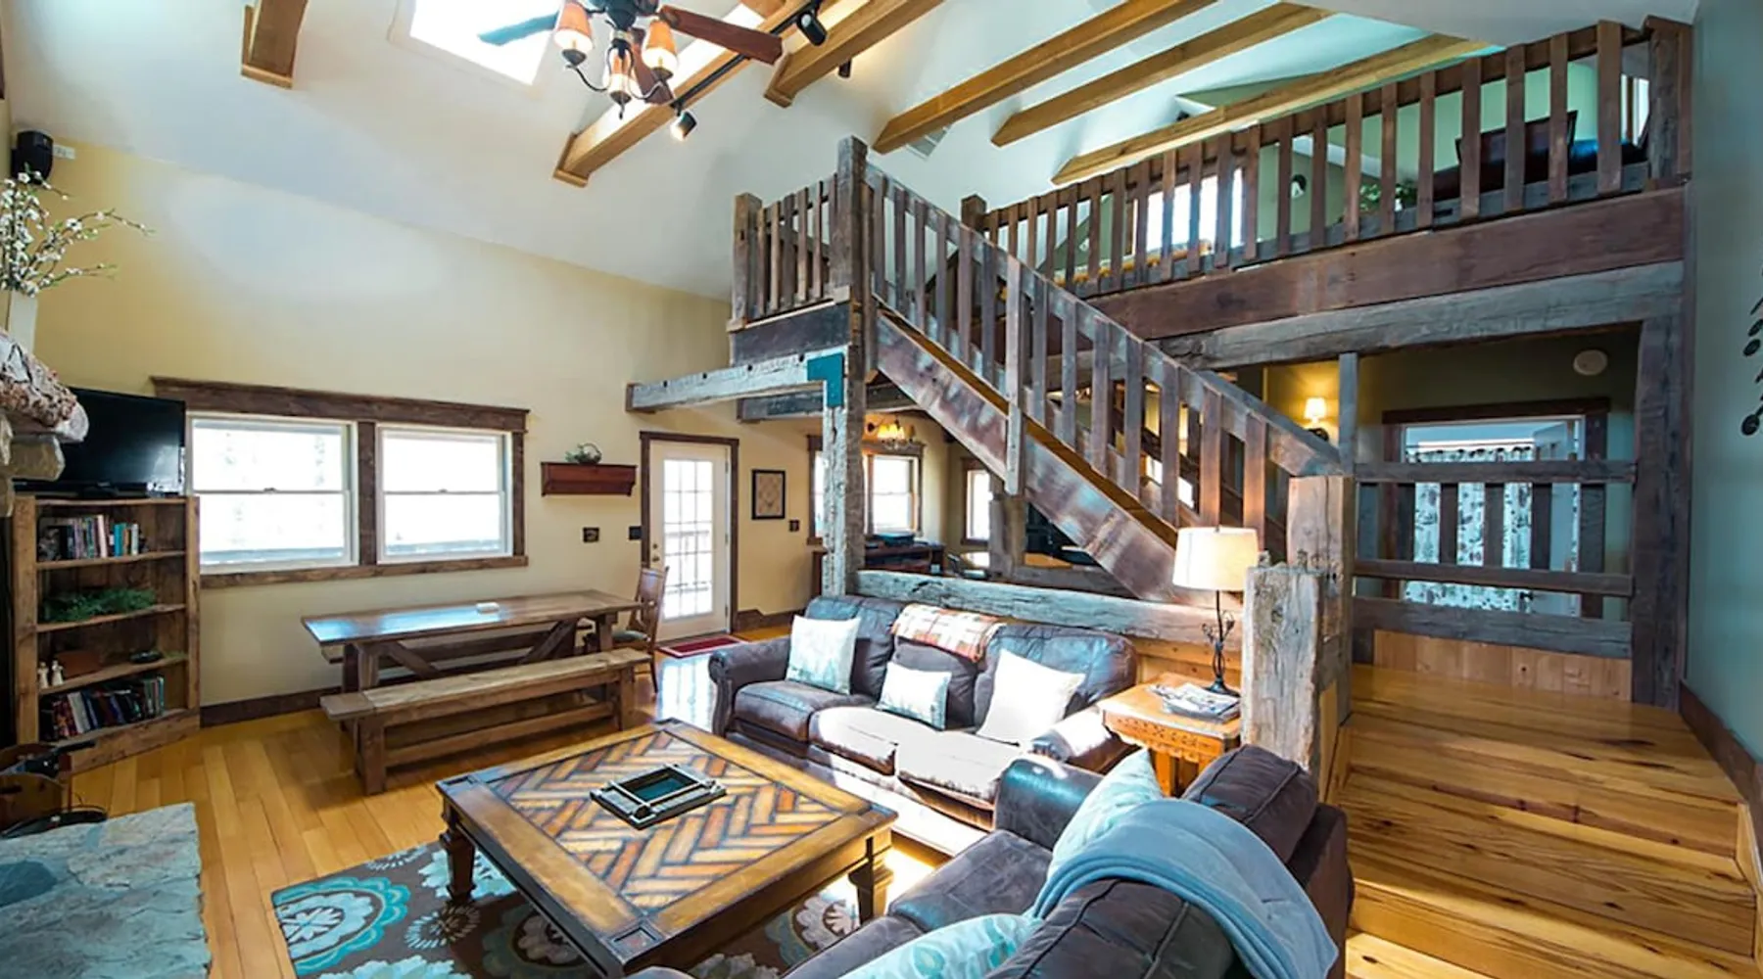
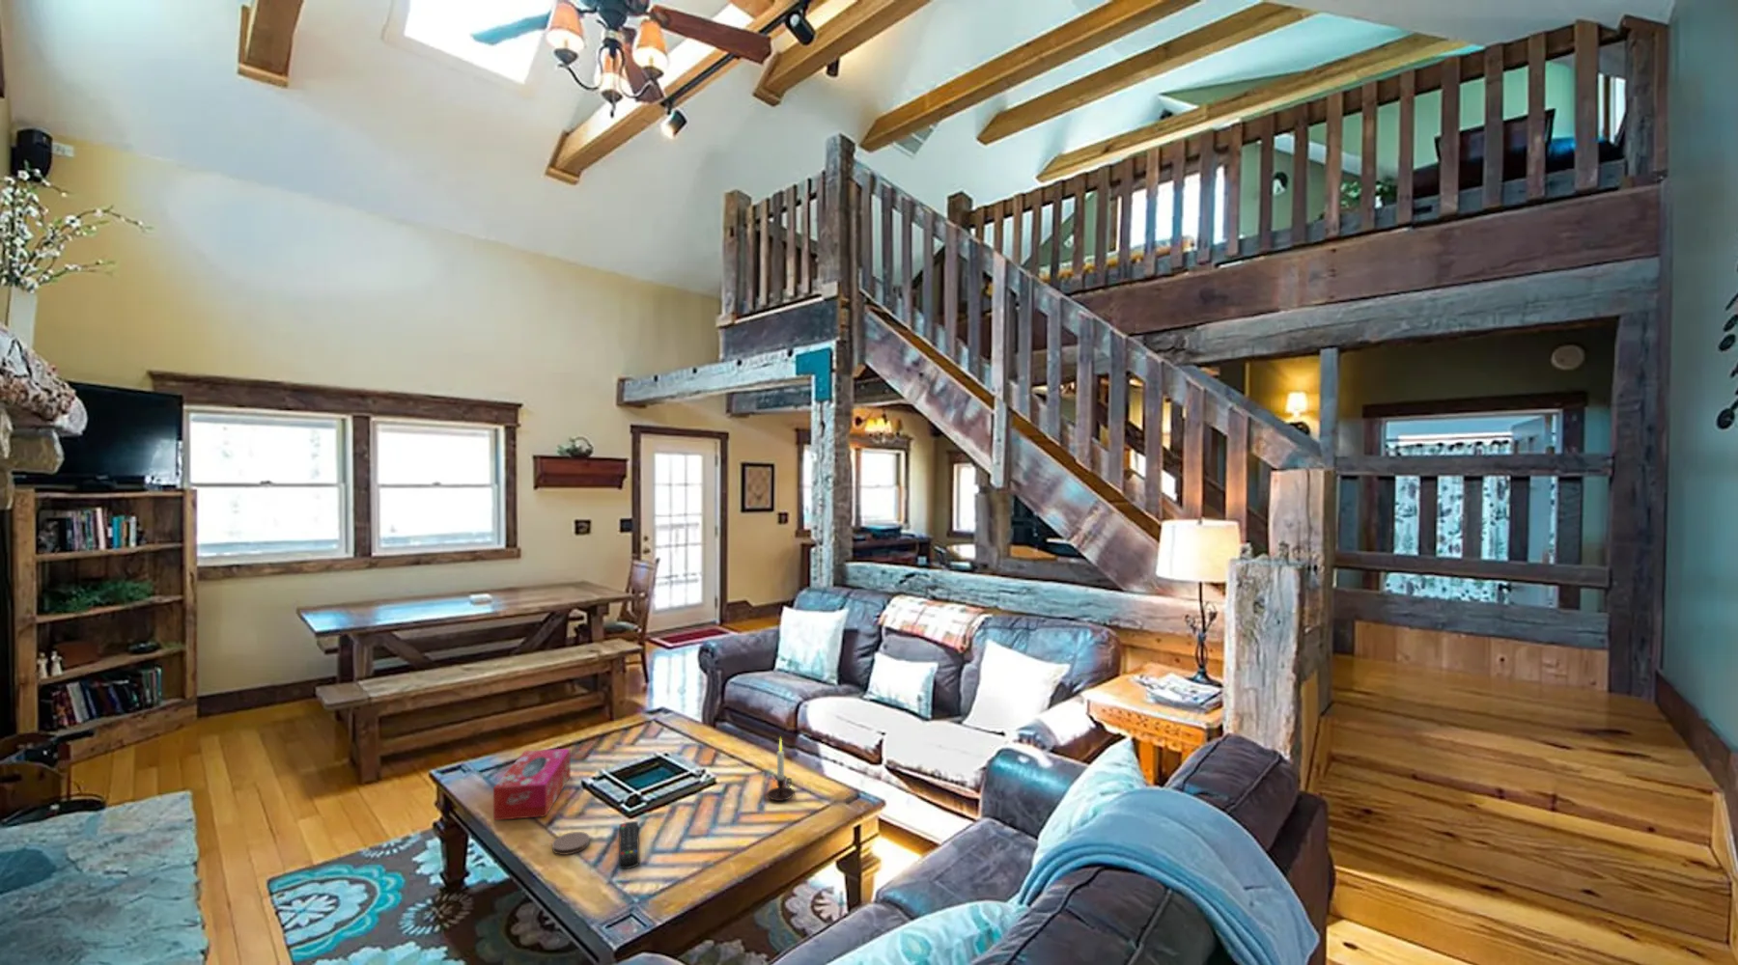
+ remote control (629, 844)
+ candle (782, 764)
+ tissue box (534, 782)
+ coaster (571, 843)
